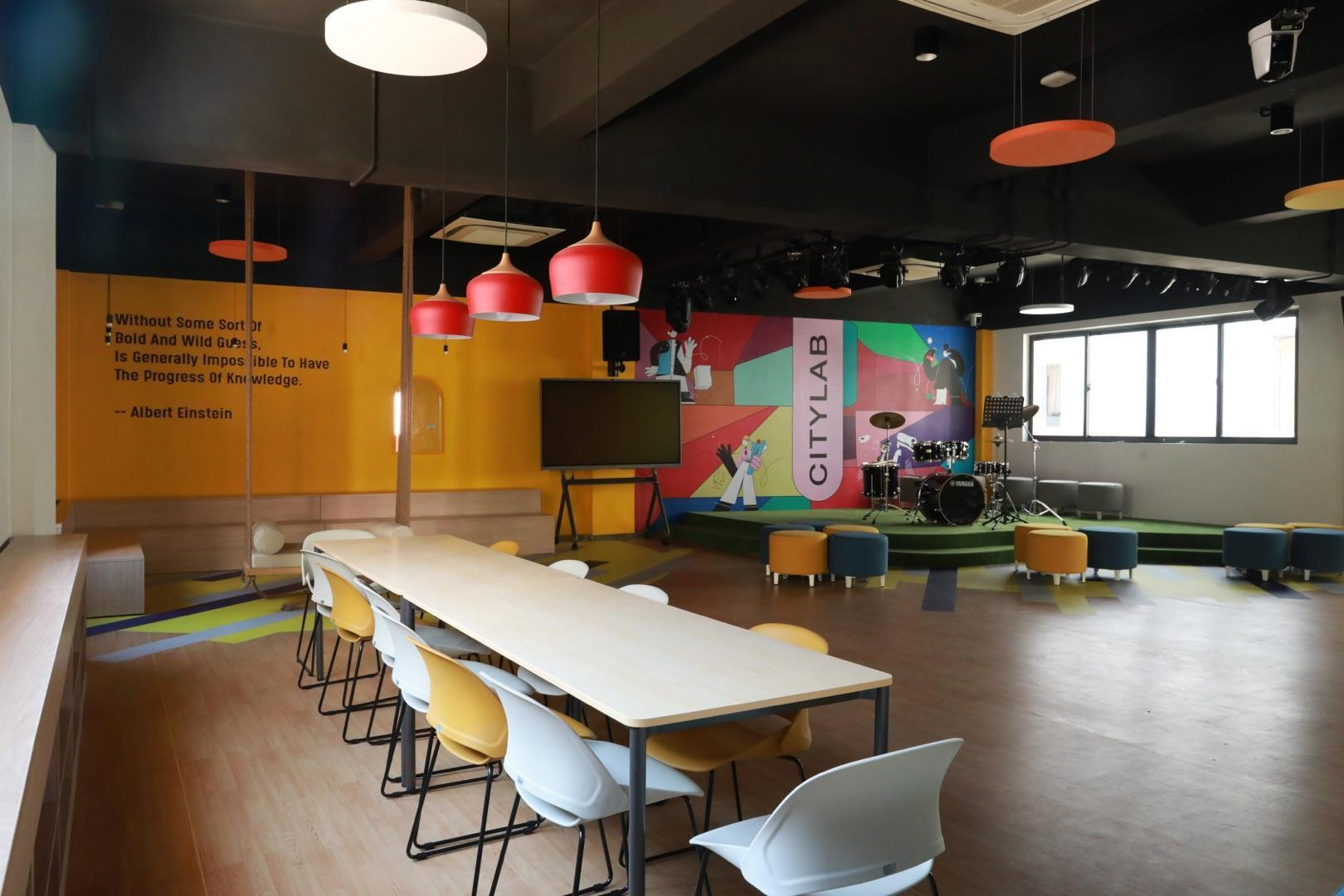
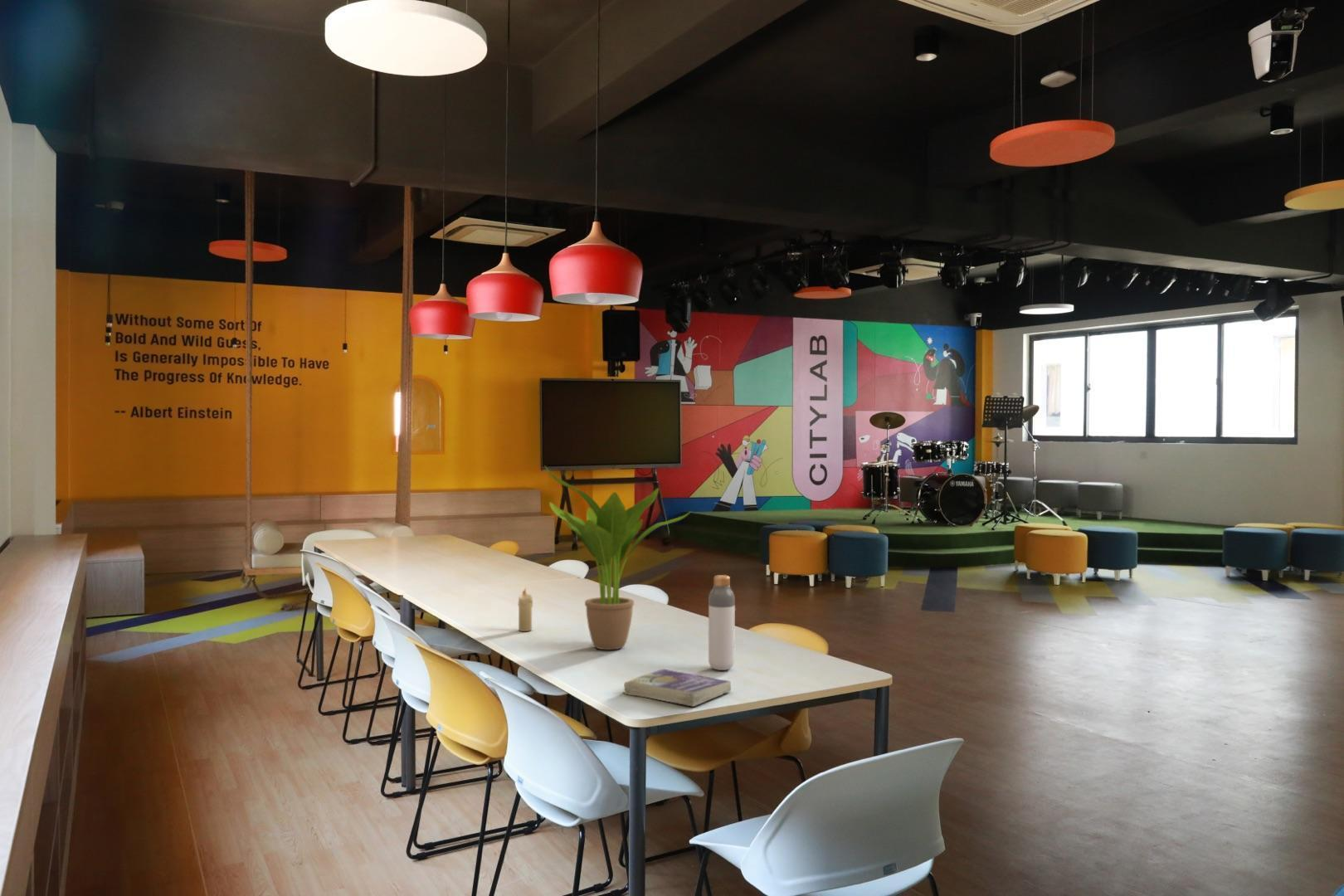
+ potted plant (611, 558)
+ book (676, 684)
+ bottle (721, 621)
+ candle (525, 608)
